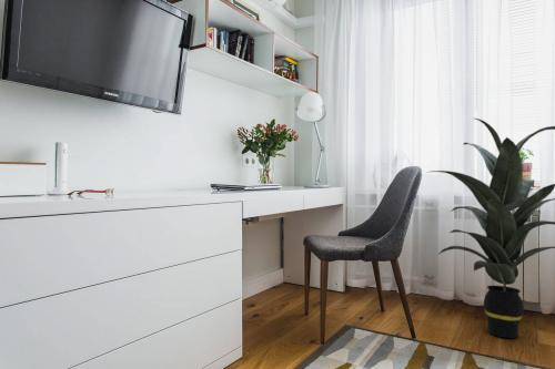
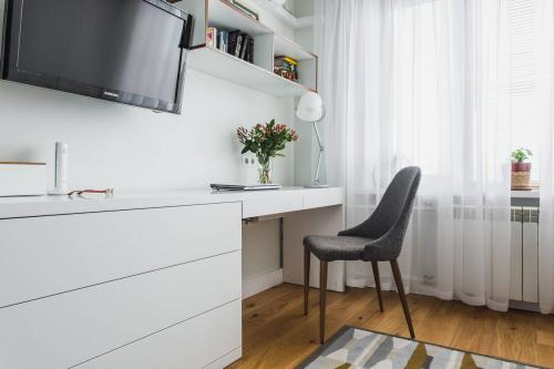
- indoor plant (495, 223)
